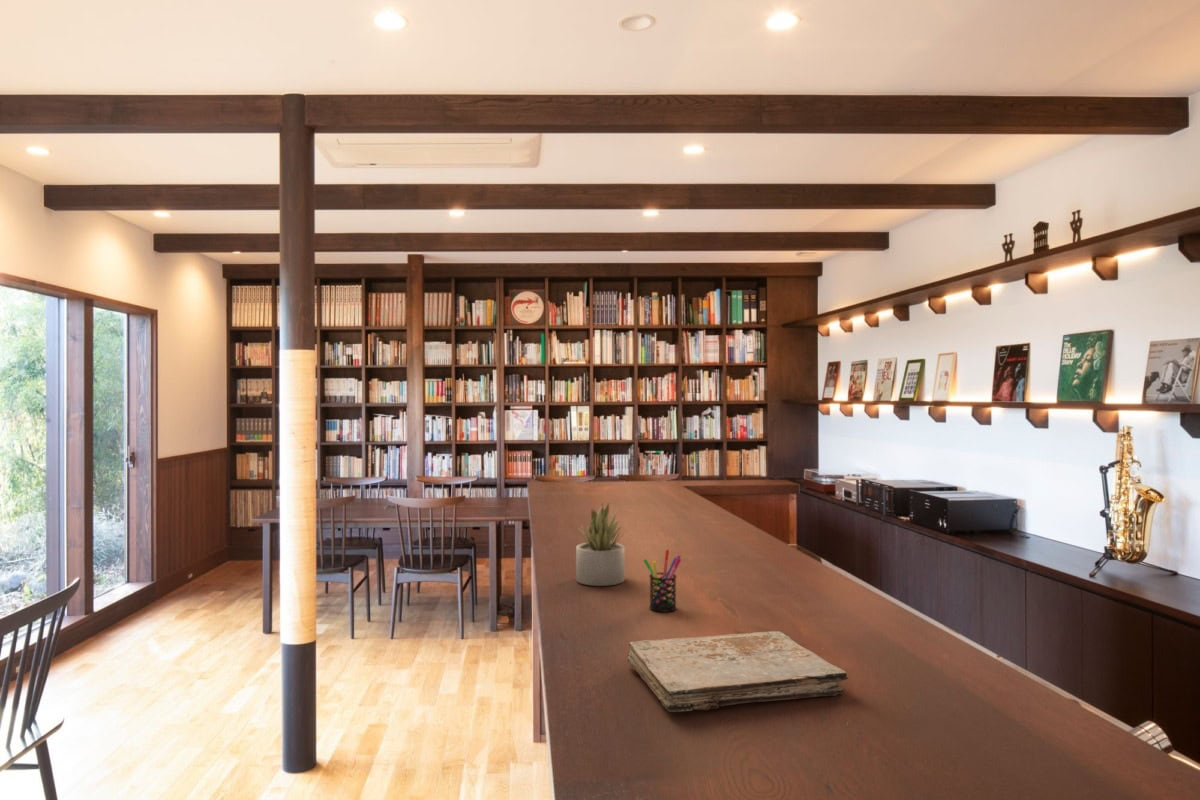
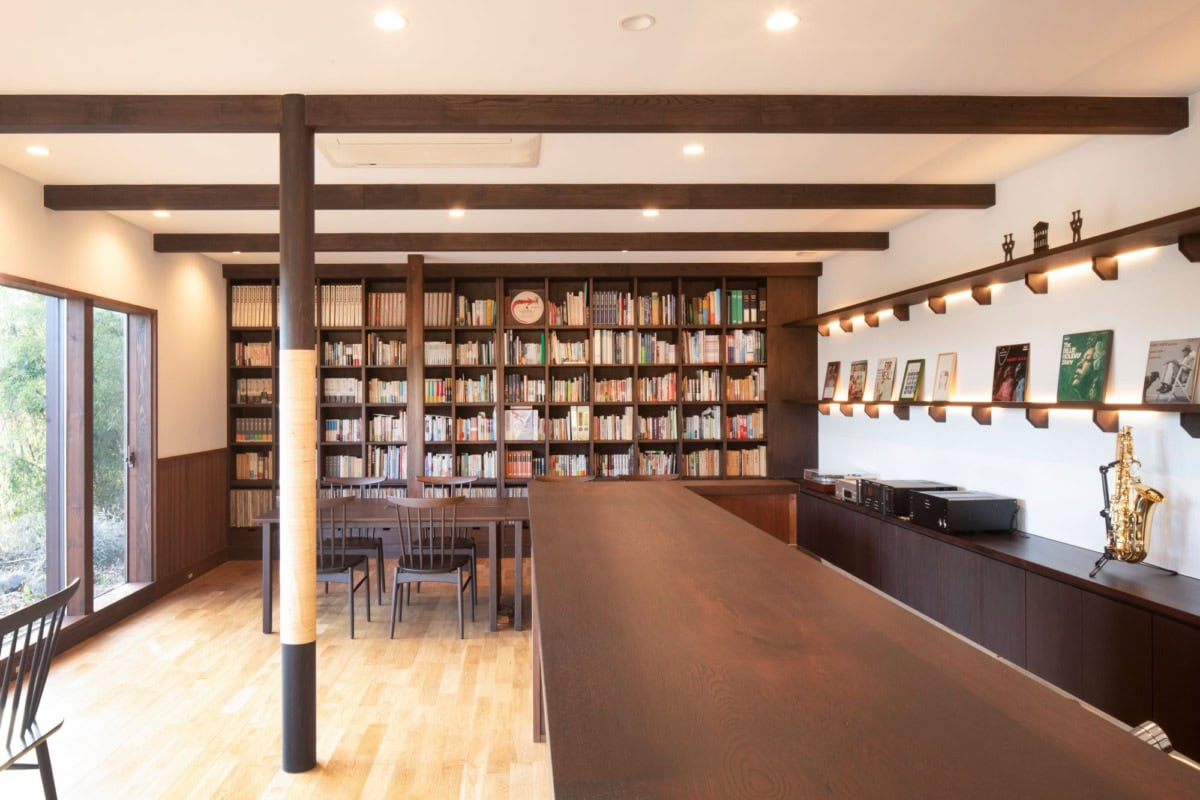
- book (731, 666)
- pen holder (660, 579)
- succulent plant (600, 541)
